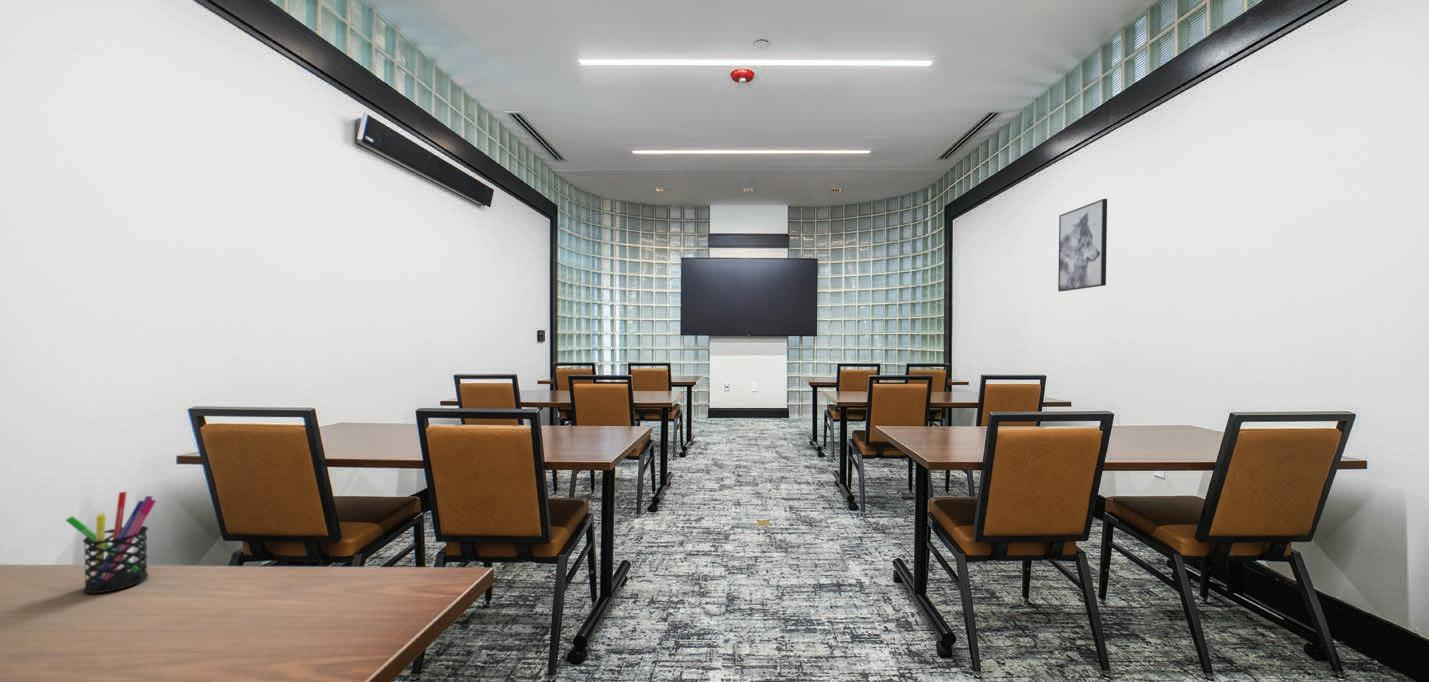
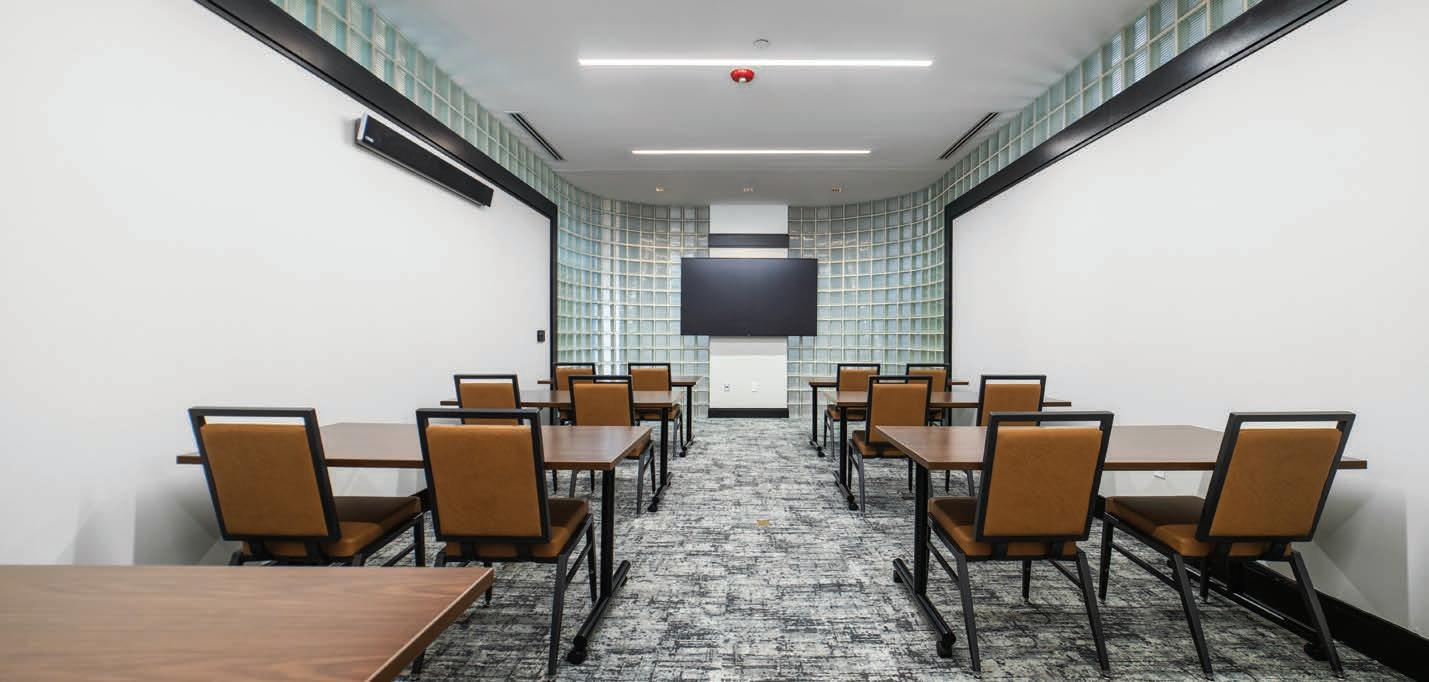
- wall art (1081, 248)
- pen holder (109, 540)
